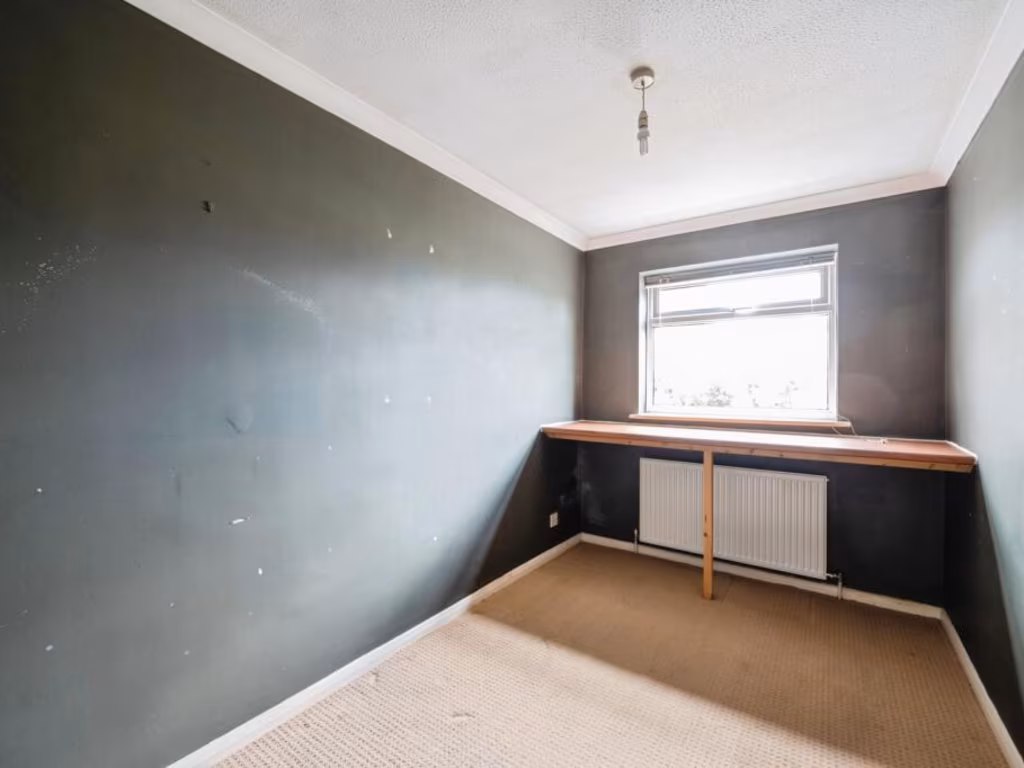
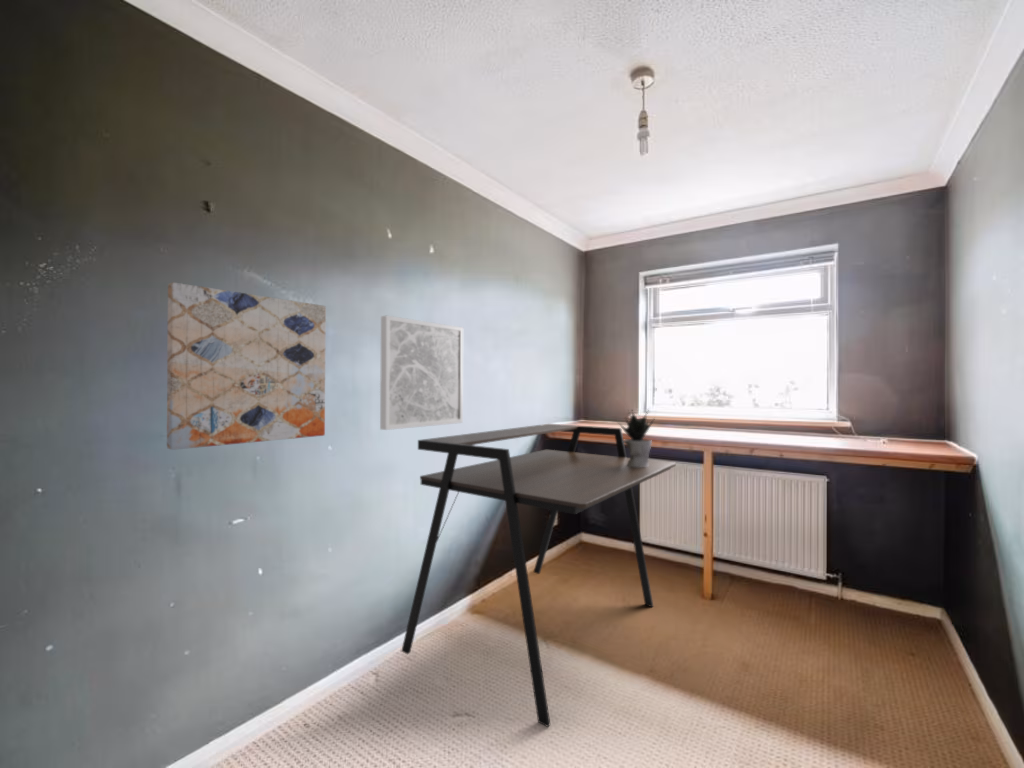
+ wall art (255, 368)
+ potted plant (636, 436)
+ wall art (425, 374)
+ desk (550, 532)
